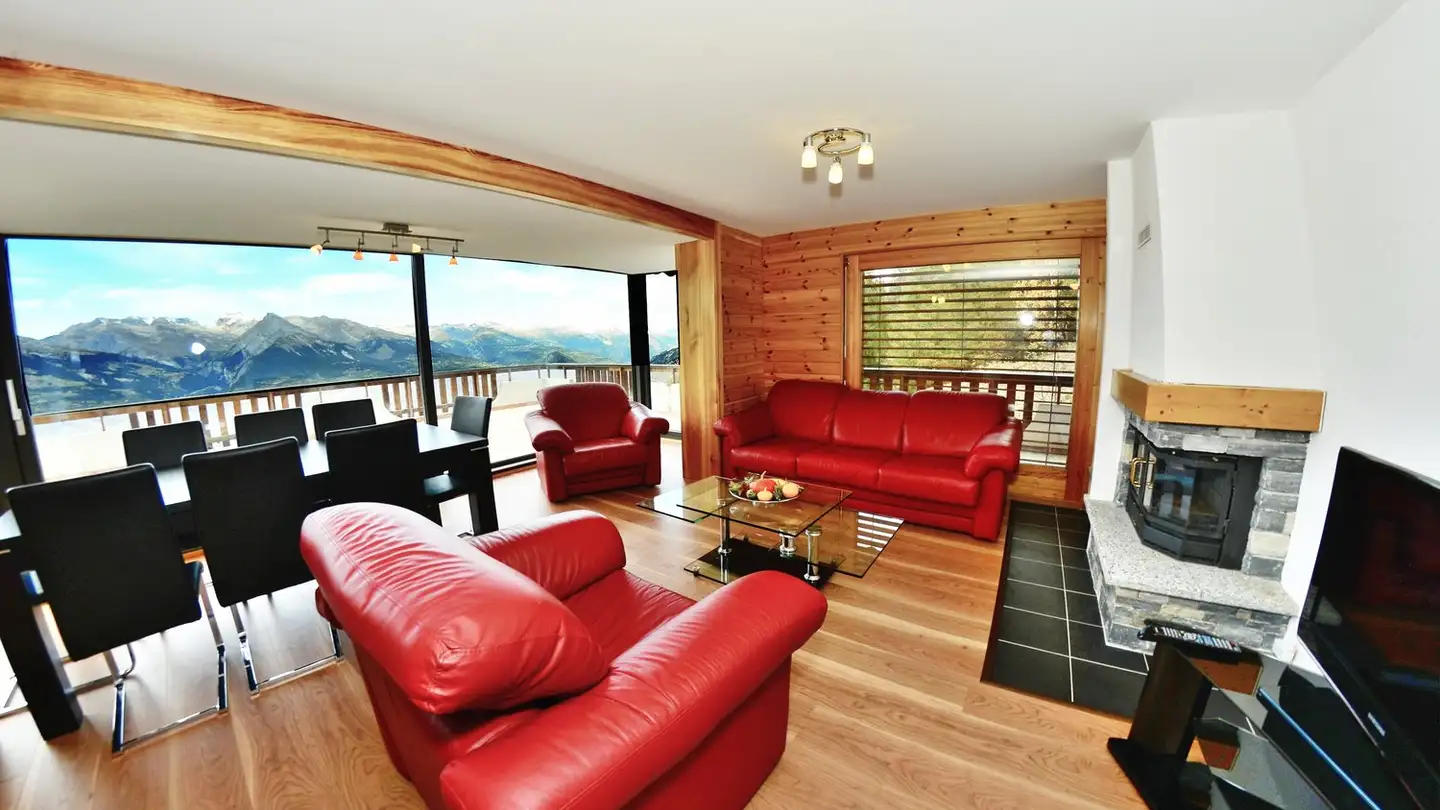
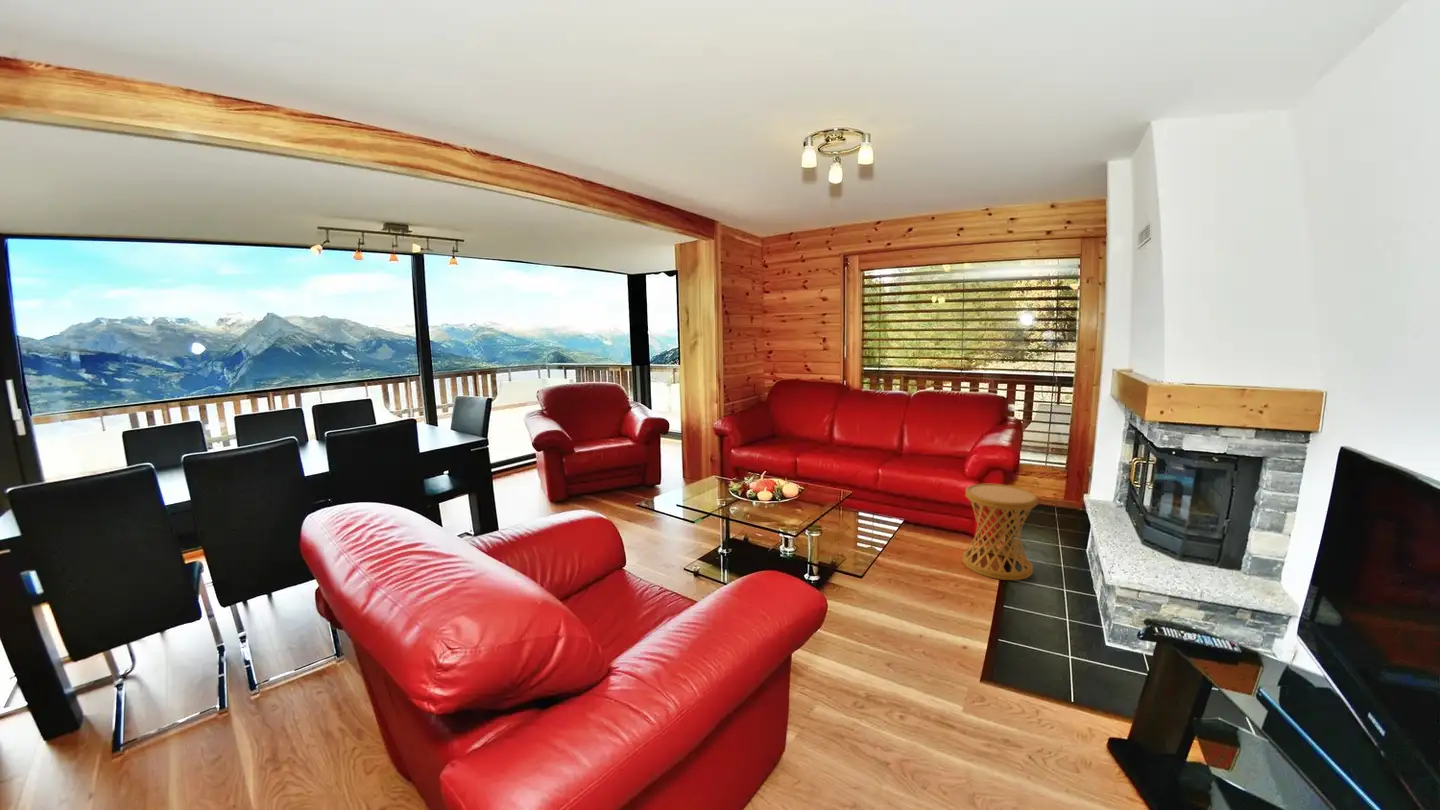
+ side table (998, 529)
